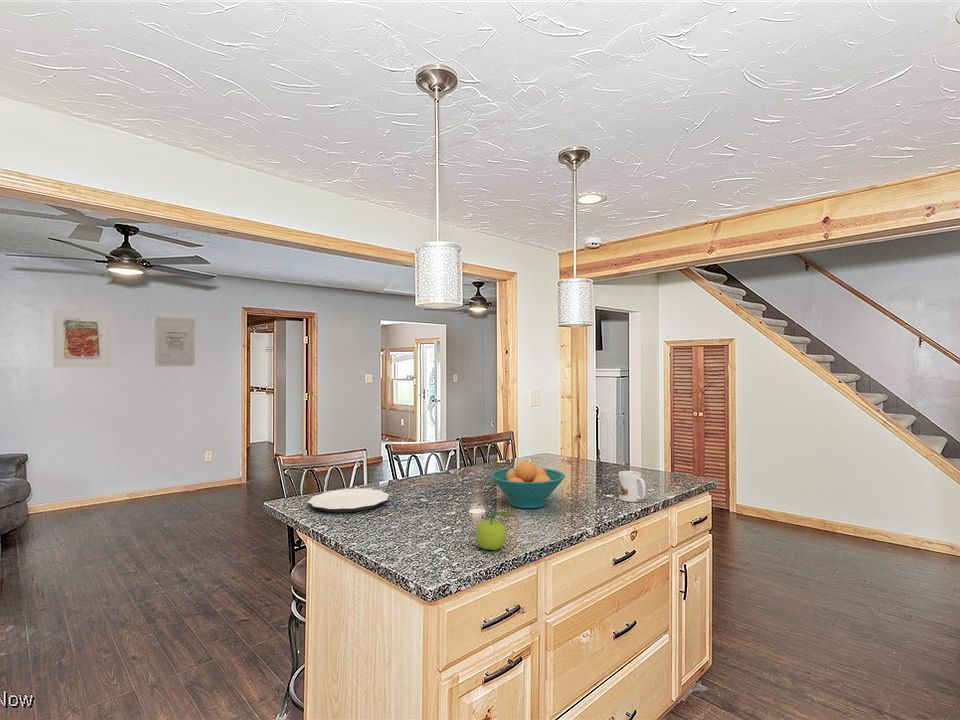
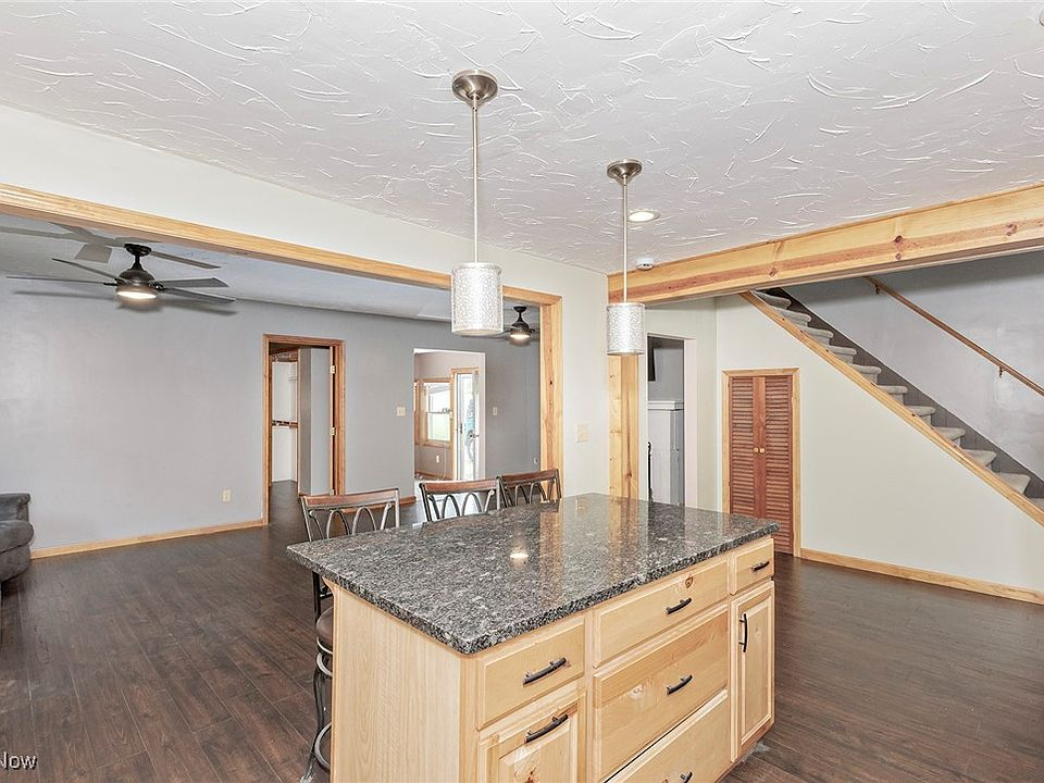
- fruit bowl (527, 482)
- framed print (82, 339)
- fruit (496, 529)
- wall art (175, 342)
- mug (633, 486)
- plate (349, 500)
